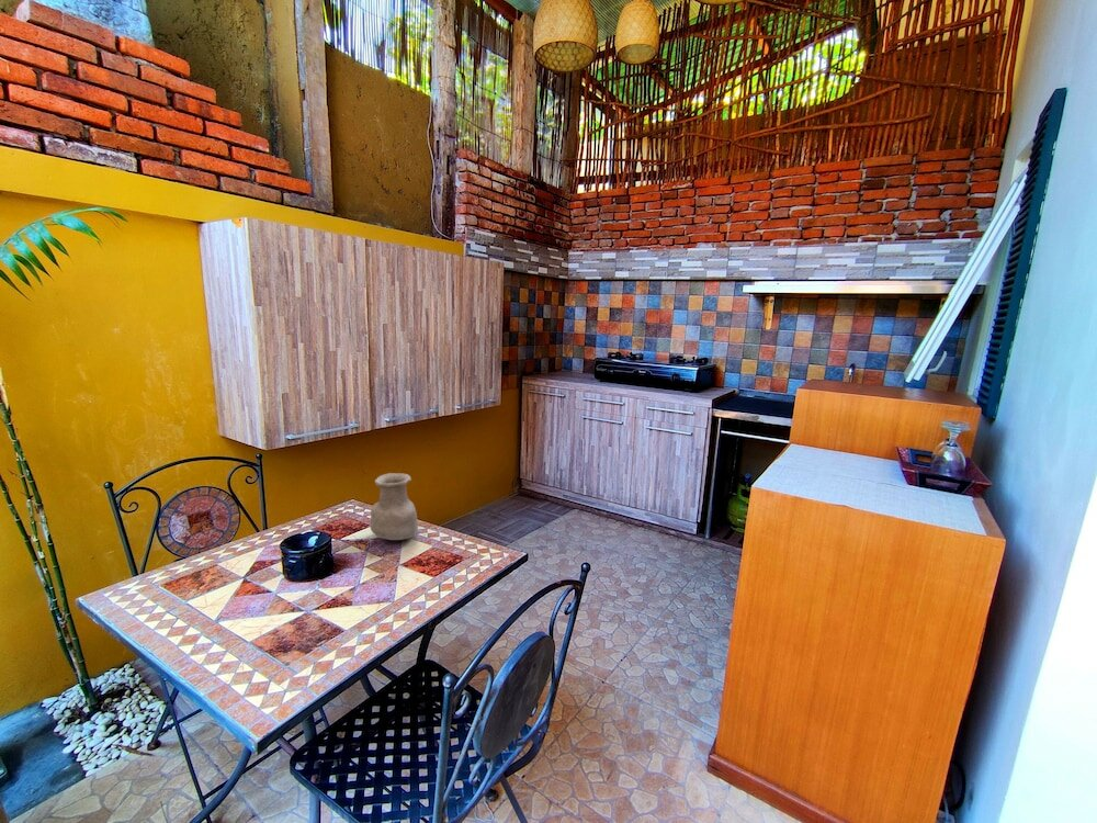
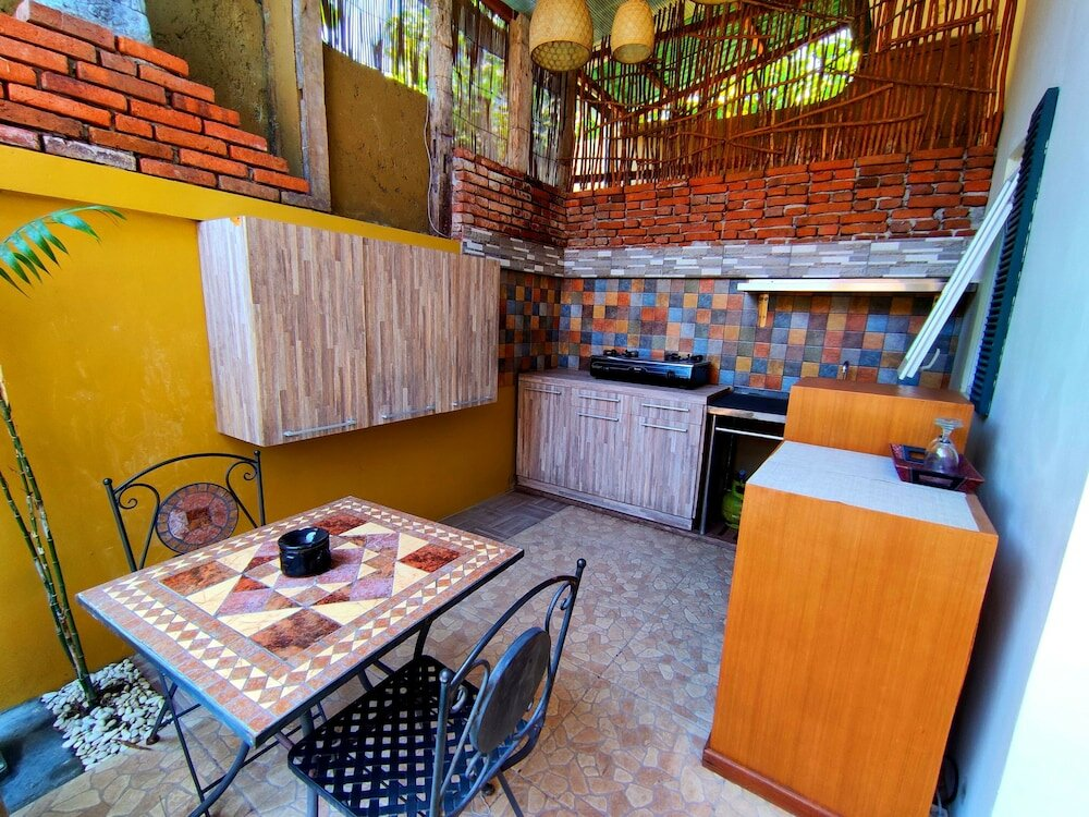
- vase (394, 508)
